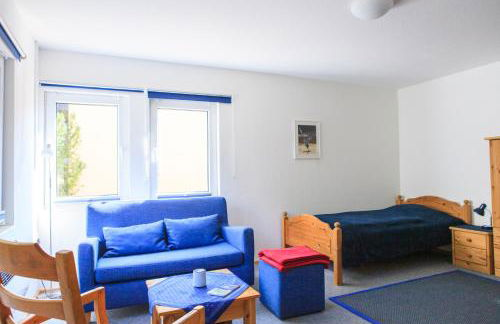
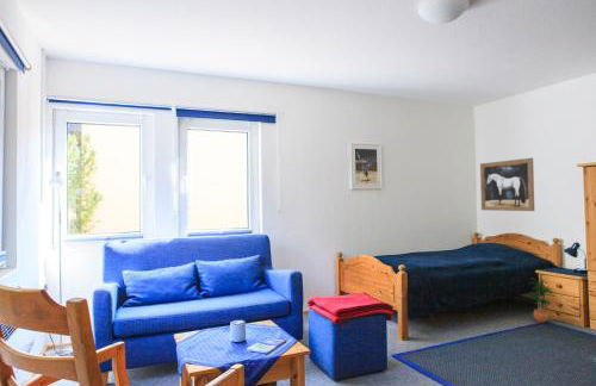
+ wall art (505, 185)
+ potted plant (542, 299)
